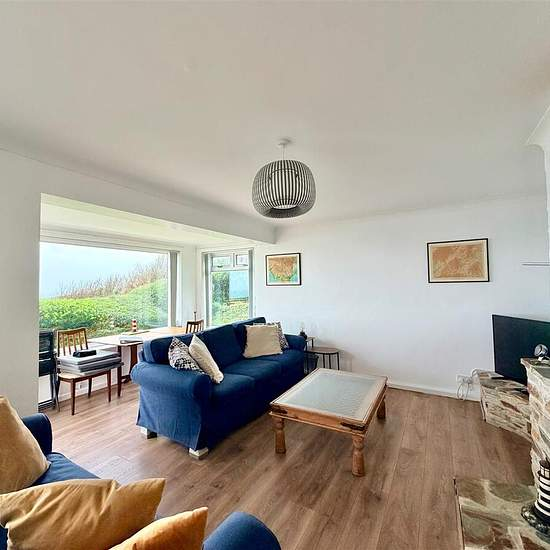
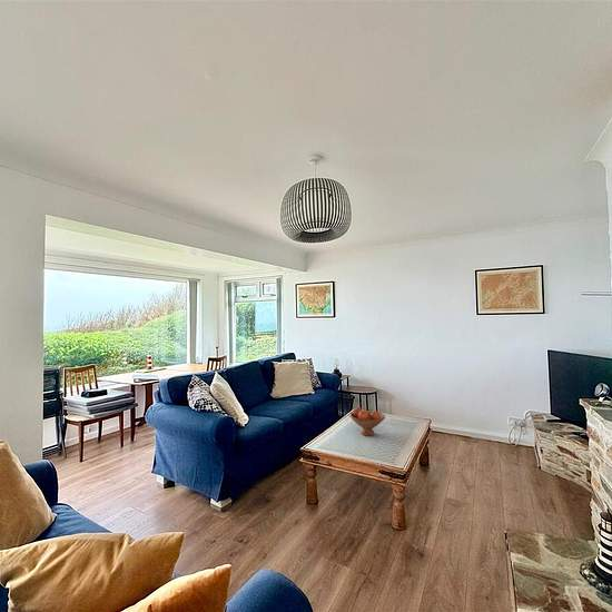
+ fruit bowl (367, 421)
